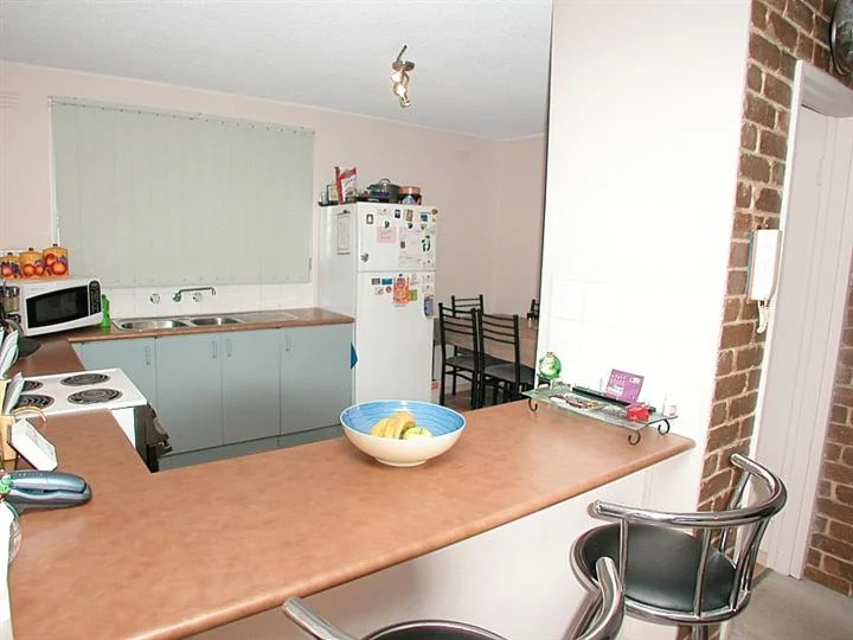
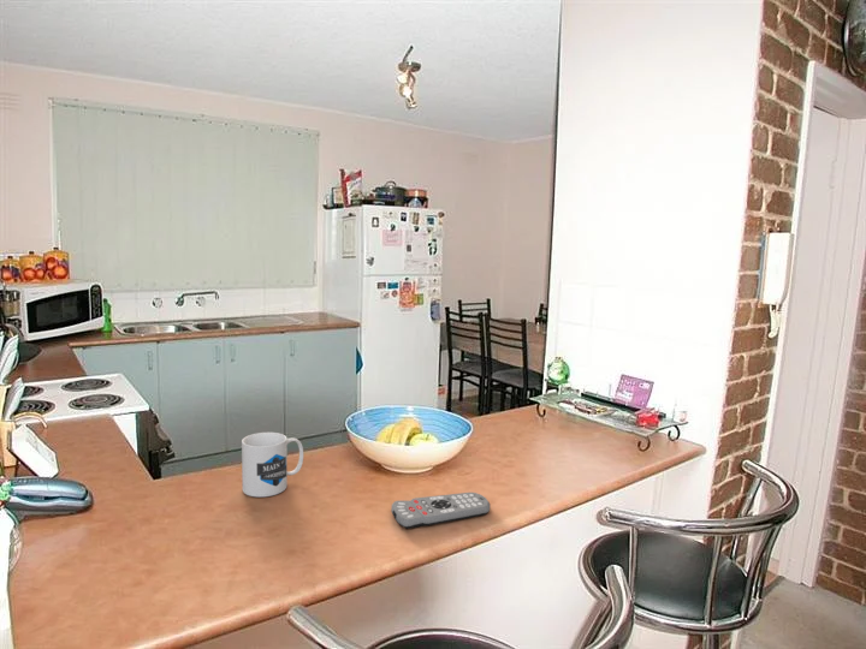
+ mug (272, 462)
+ remote control (441, 508)
